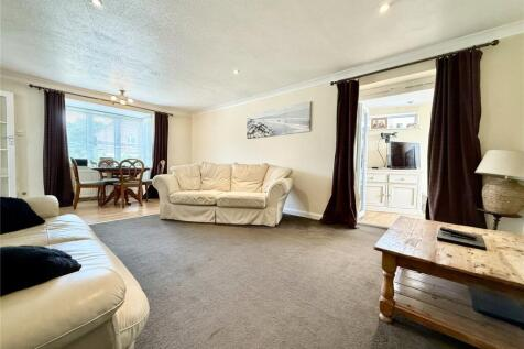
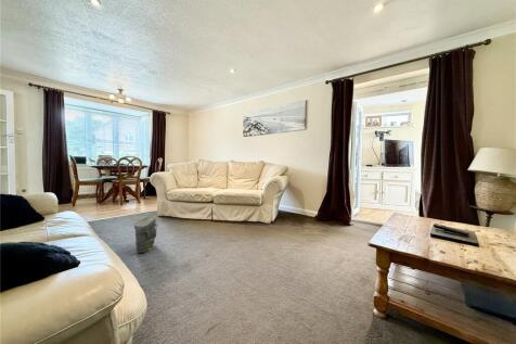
+ bag (146, 233)
